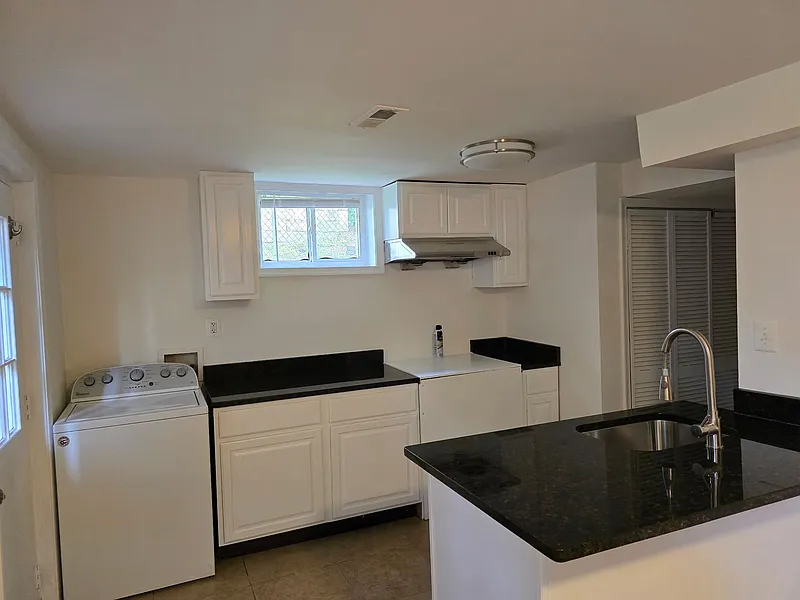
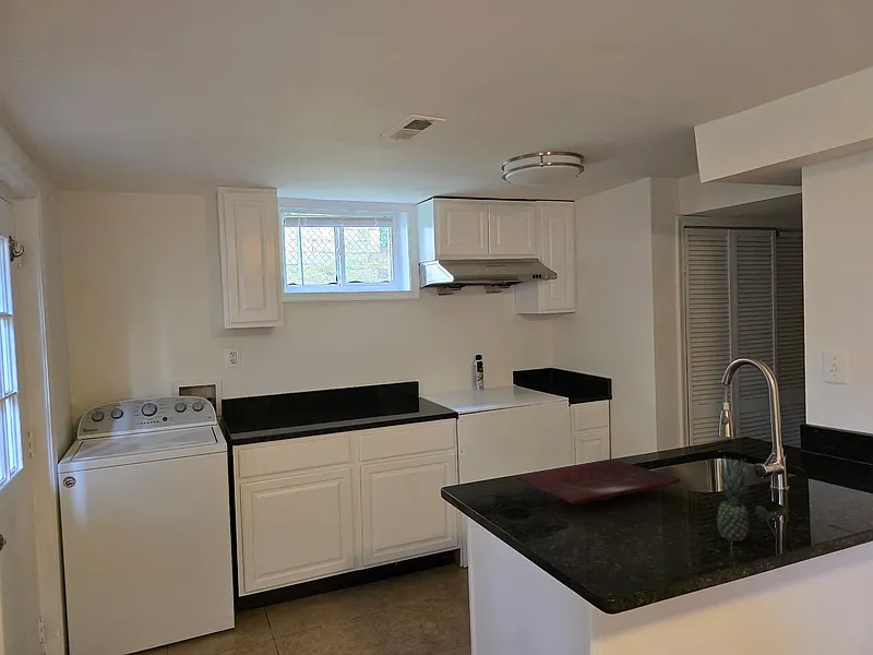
+ cutting board (596, 486)
+ fruit (733, 497)
